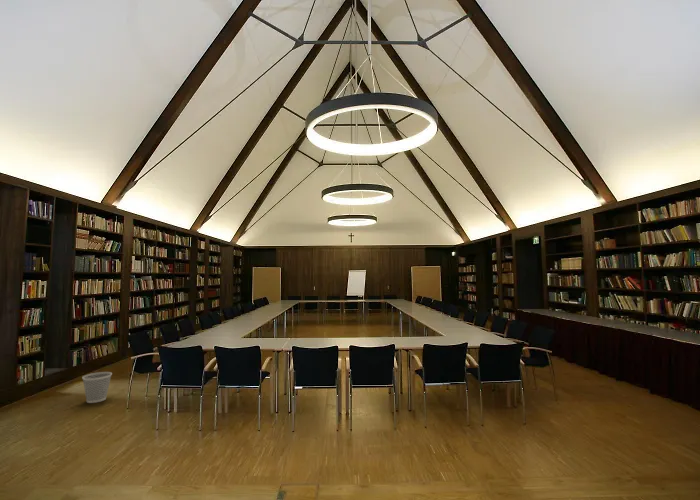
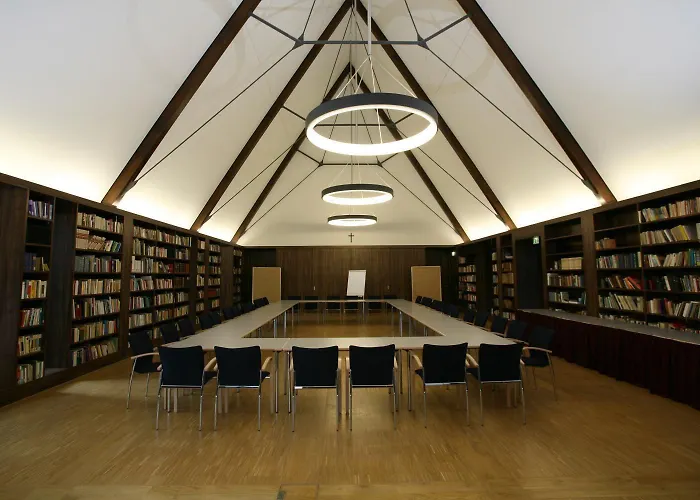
- wastebasket (96, 387)
